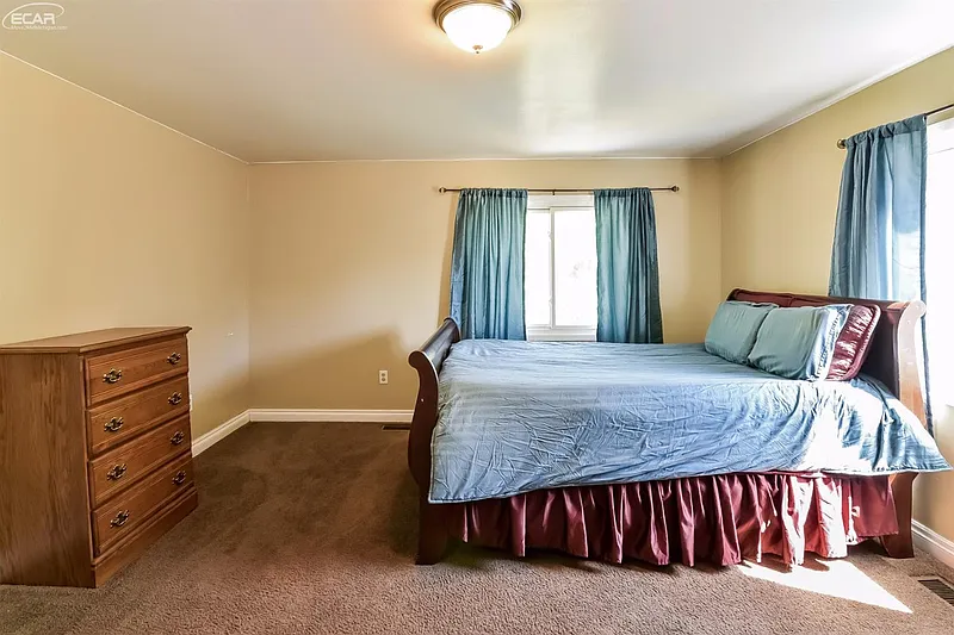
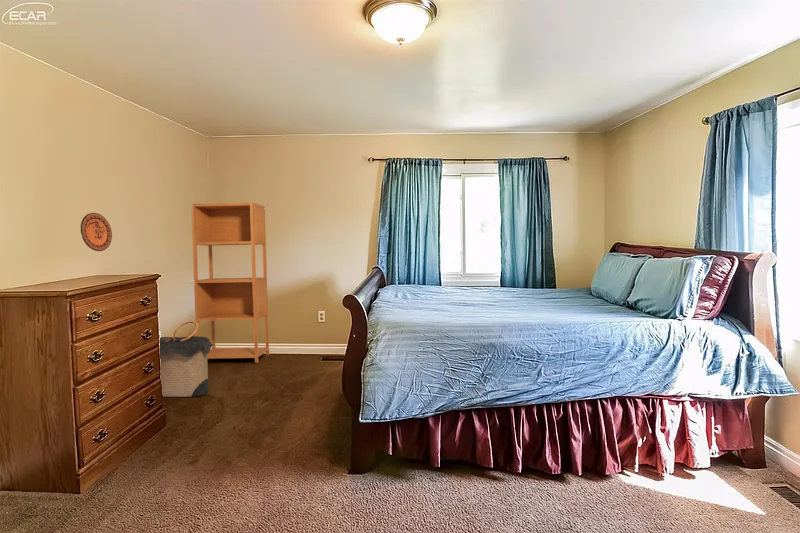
+ decorative plate (96, 232)
+ bookcase (232, 282)
+ laundry hamper (178, 358)
